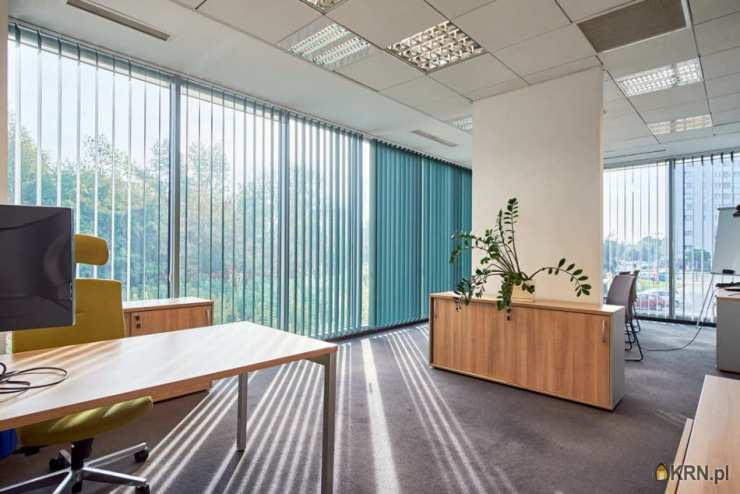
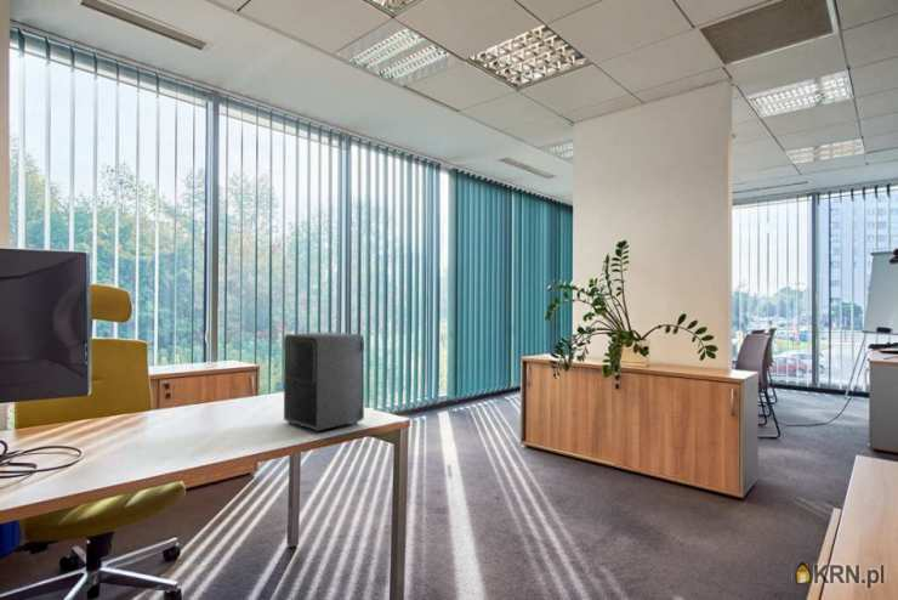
+ speaker (326, 378)
